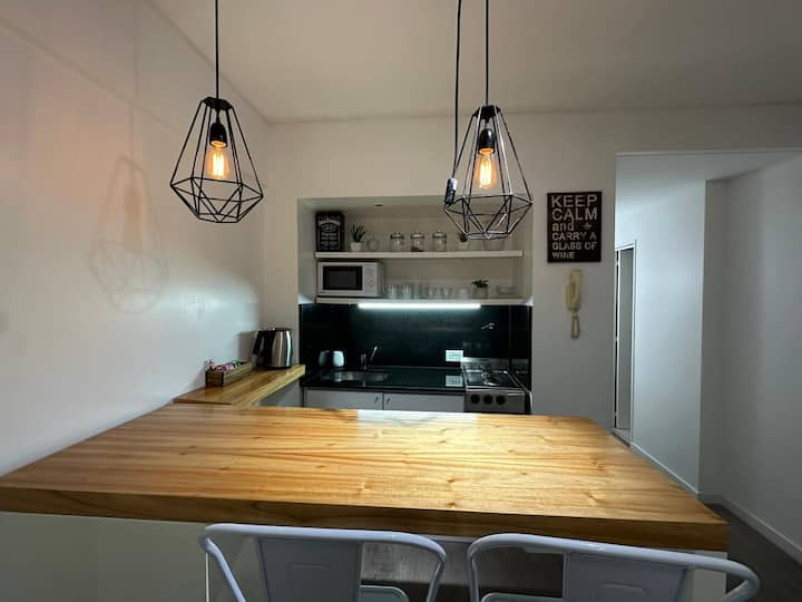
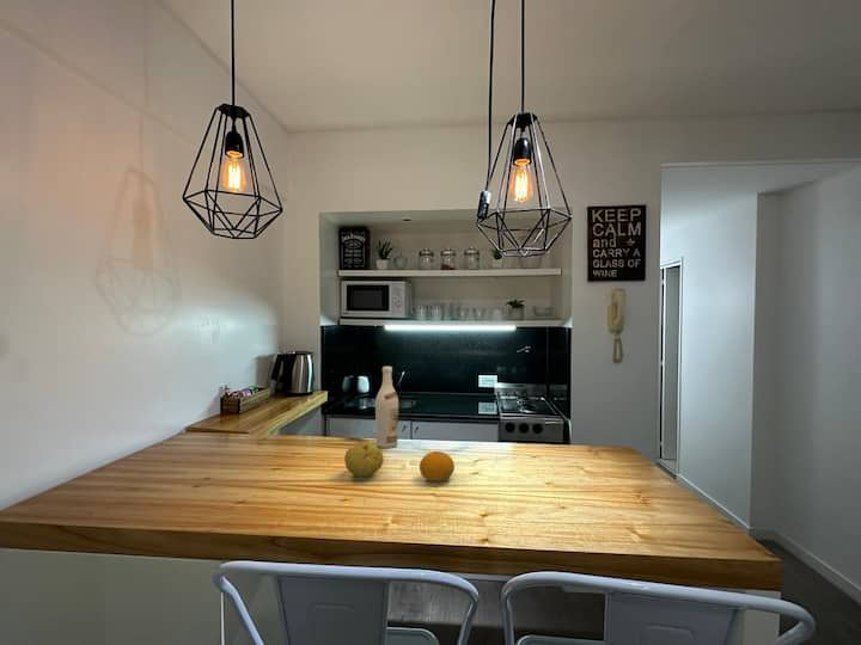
+ fruit (364, 459)
+ fruit (436, 465)
+ wine bottle (386, 405)
